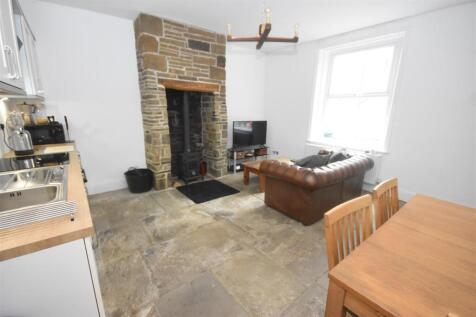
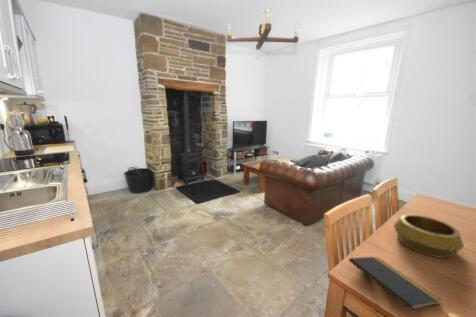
+ decorative bowl (425, 234)
+ notepad (390, 278)
